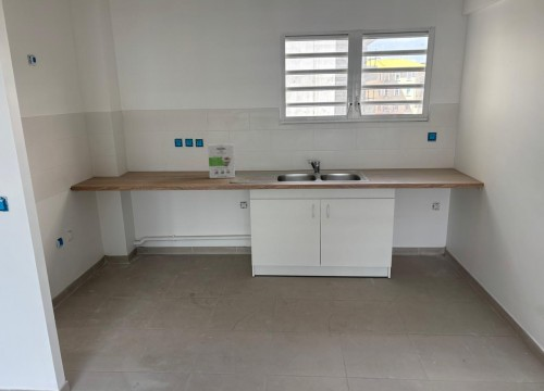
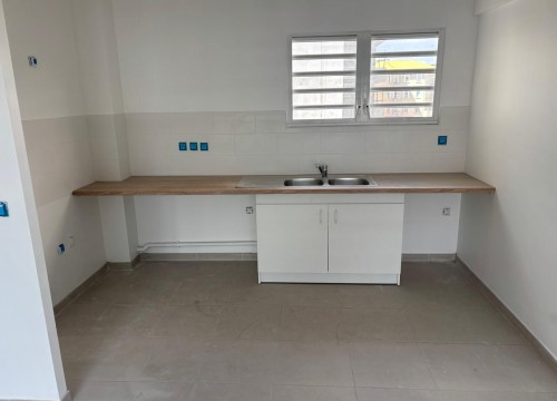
- cereal box (221, 161)
